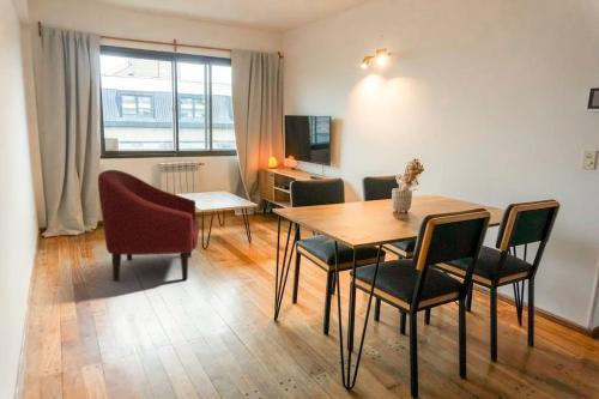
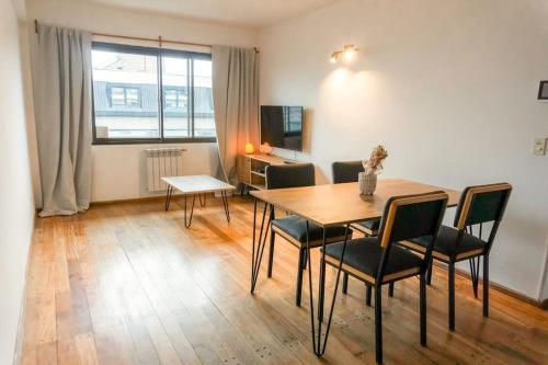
- armchair (152, 220)
